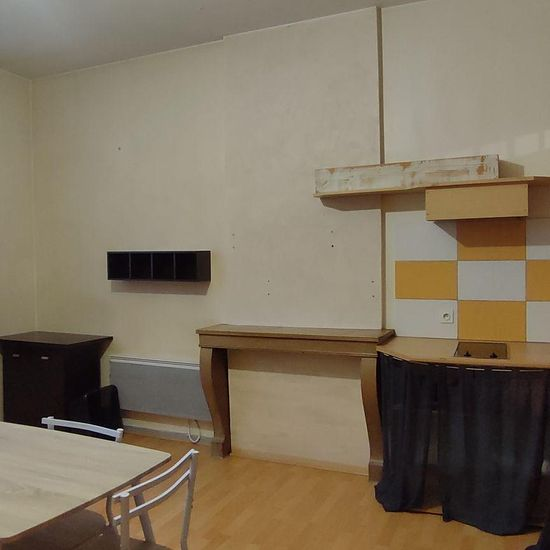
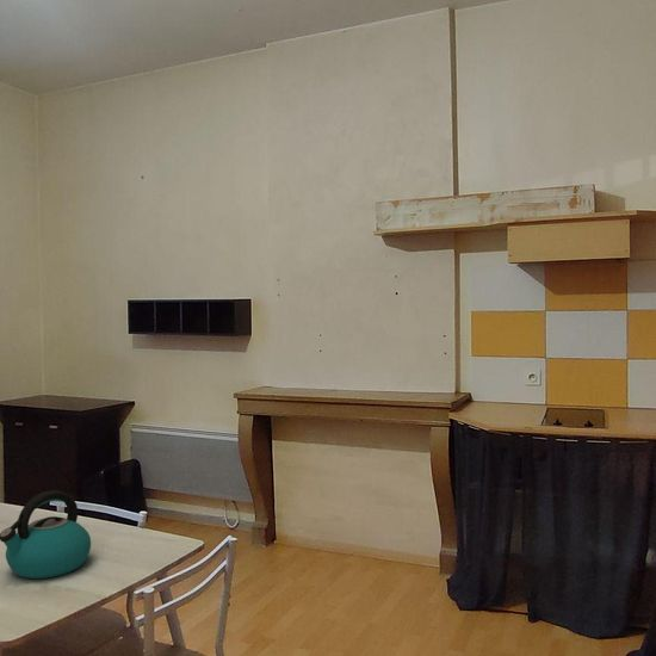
+ kettle (43, 531)
